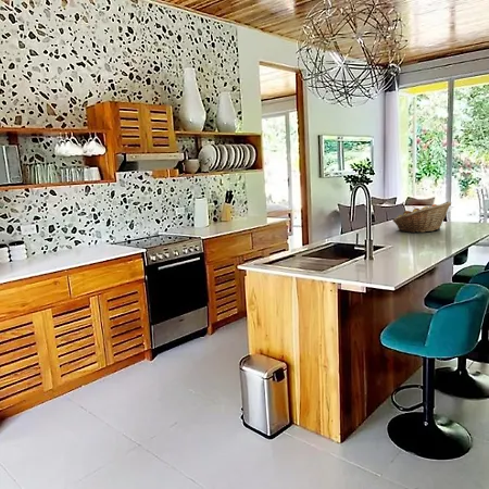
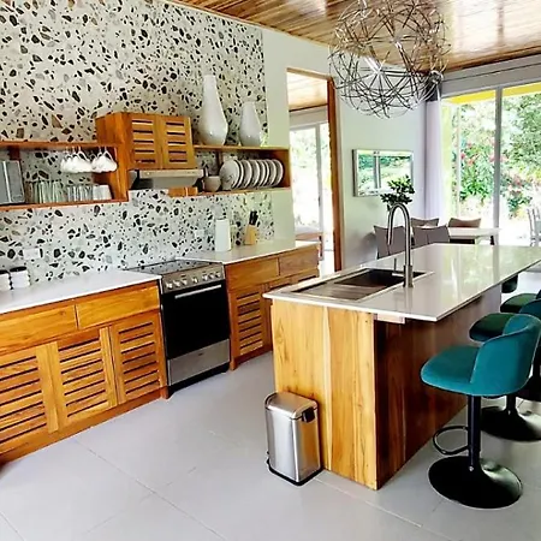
- fruit basket (422, 216)
